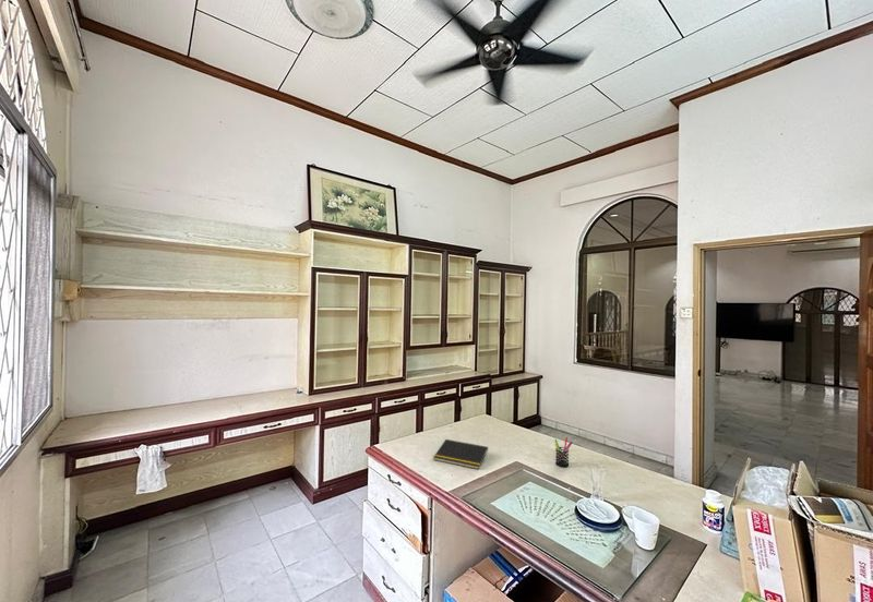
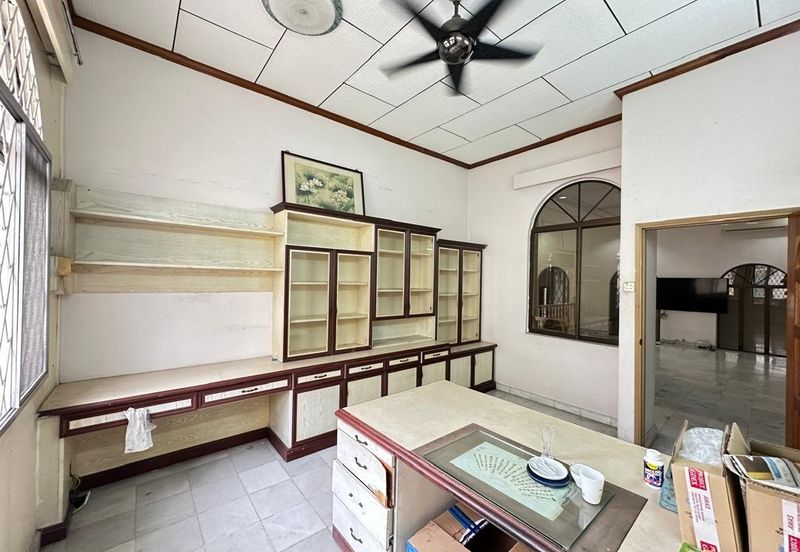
- pen holder (562, 449)
- notepad (461, 453)
